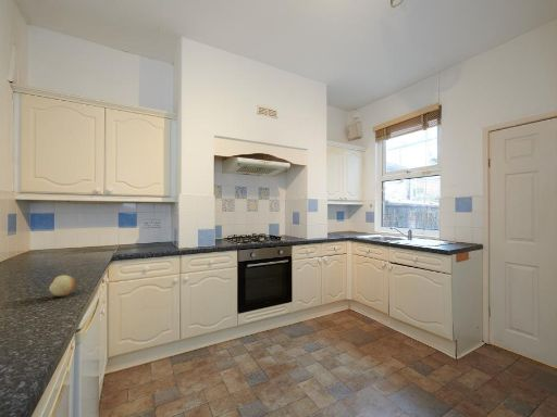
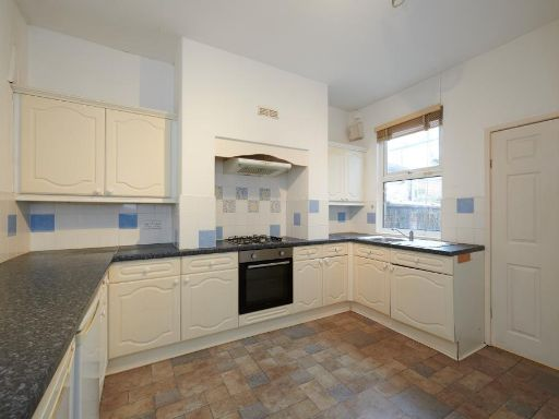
- fruit (62, 286)
